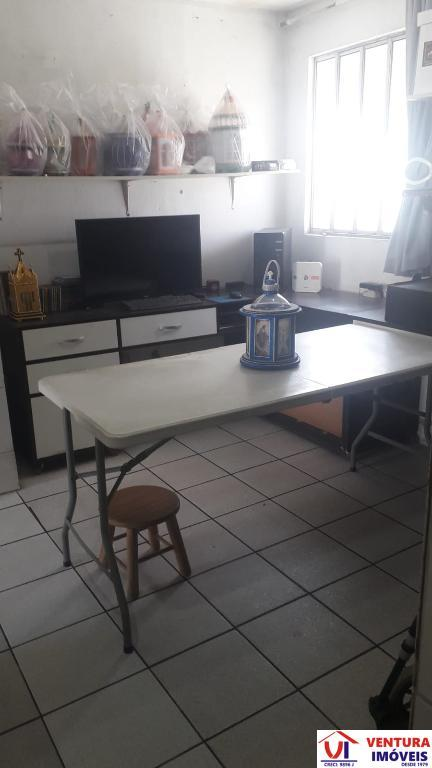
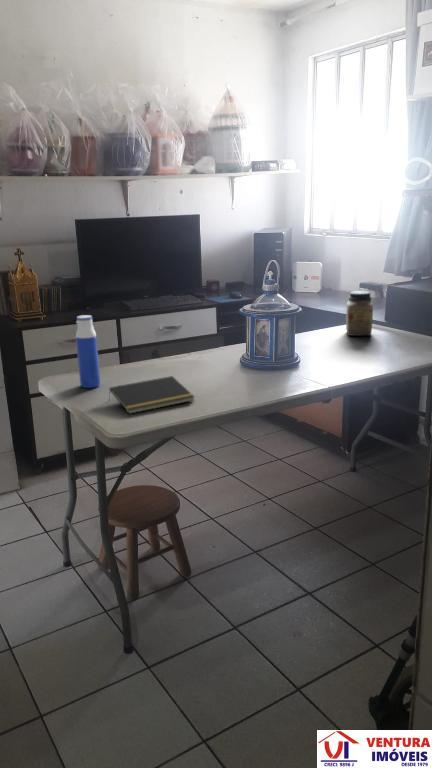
+ notepad (152, 393)
+ jar (359, 312)
+ water bottle (87, 351)
